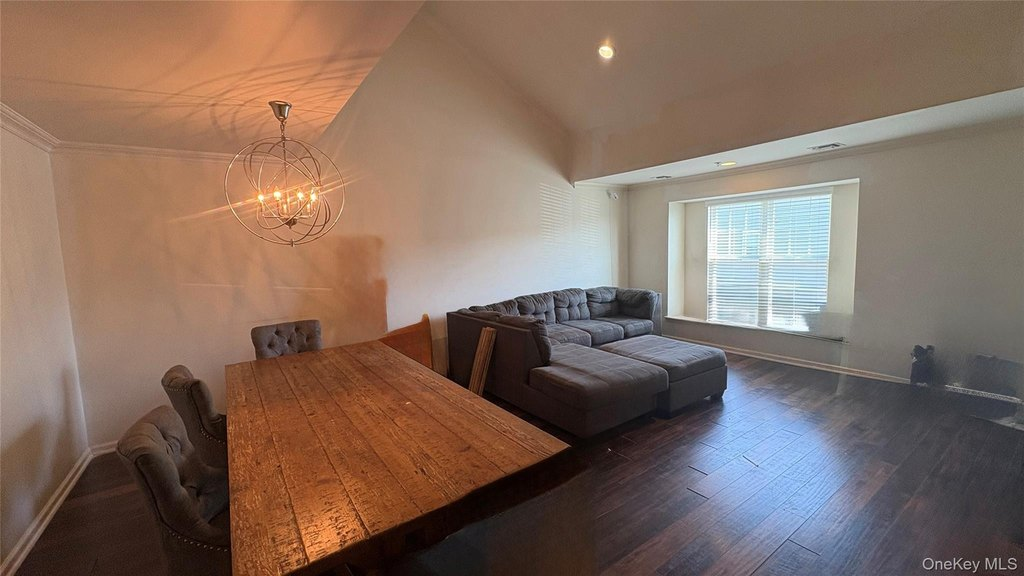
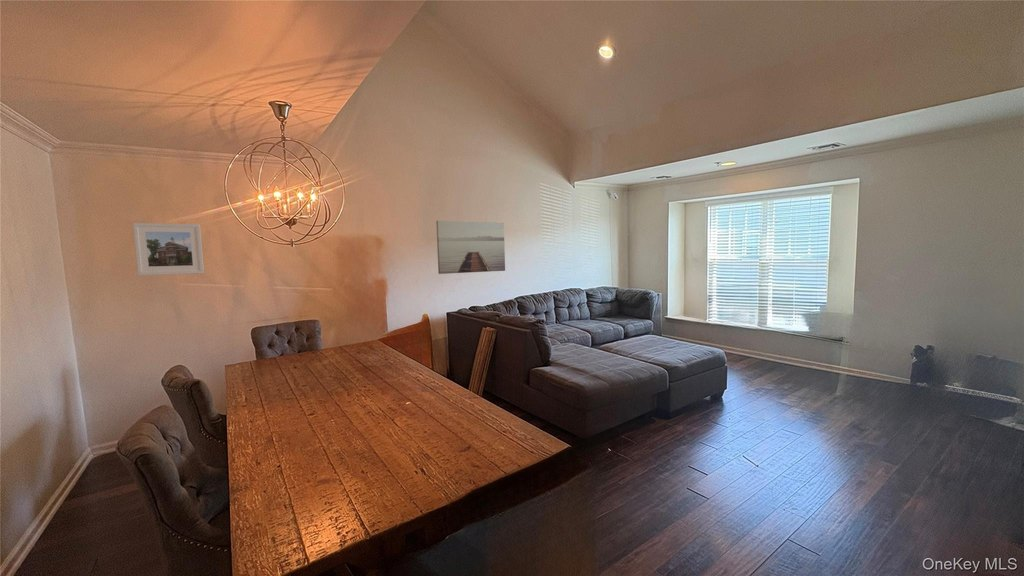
+ wall art (472, 247)
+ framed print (169, 249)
